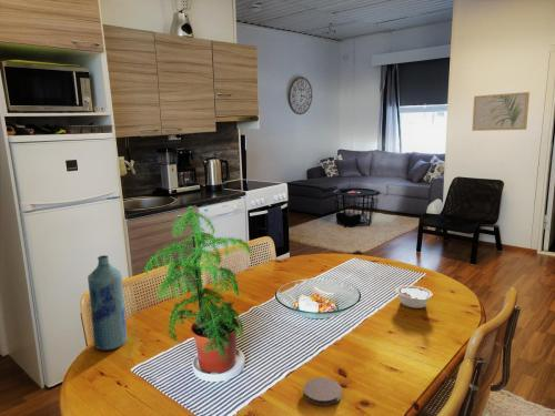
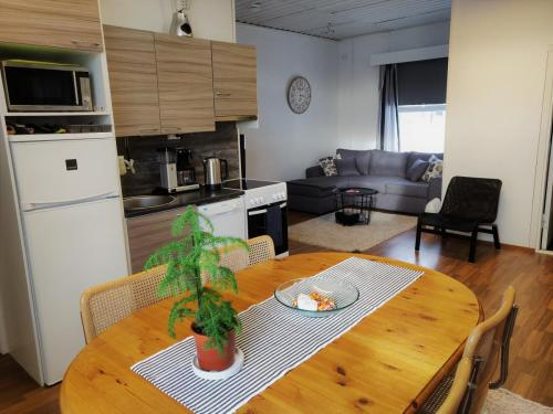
- bottle (107, 301)
- legume (414, 296)
- wall art (500, 112)
- coaster (322, 390)
